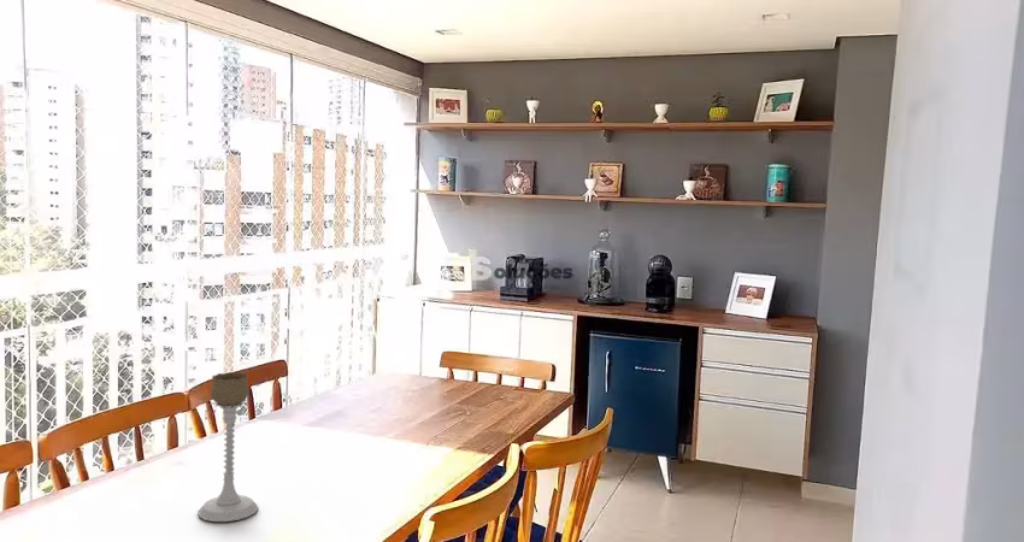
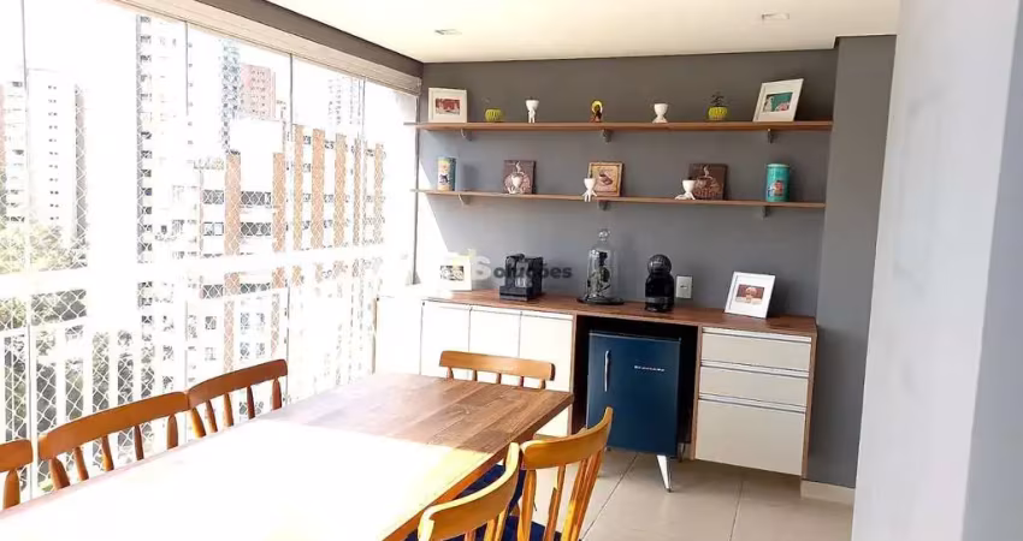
- candle holder (229, 443)
